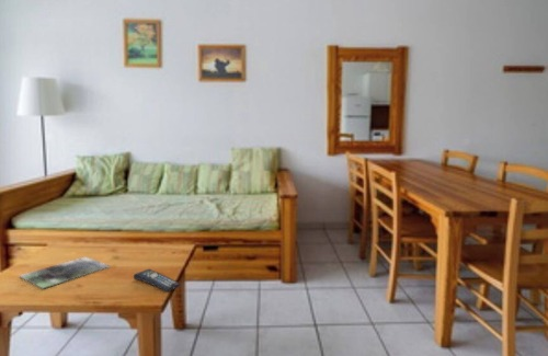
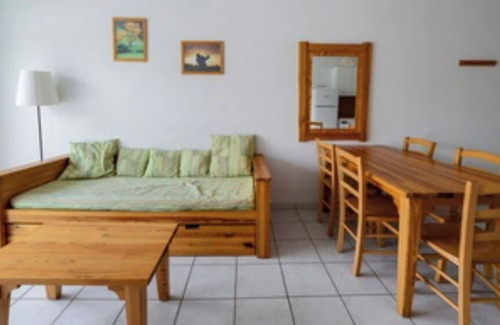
- remote control (156, 279)
- magazine (66, 271)
